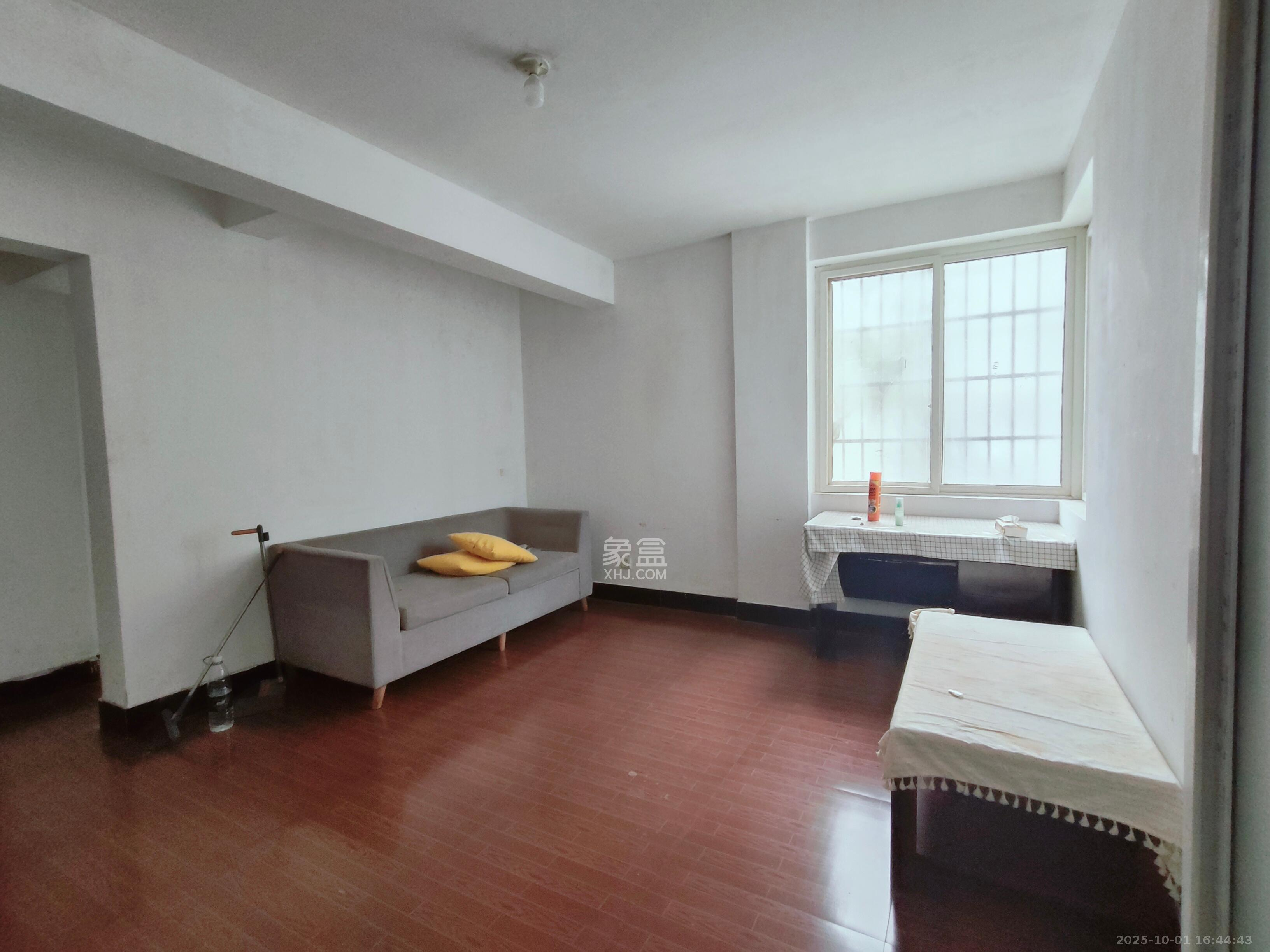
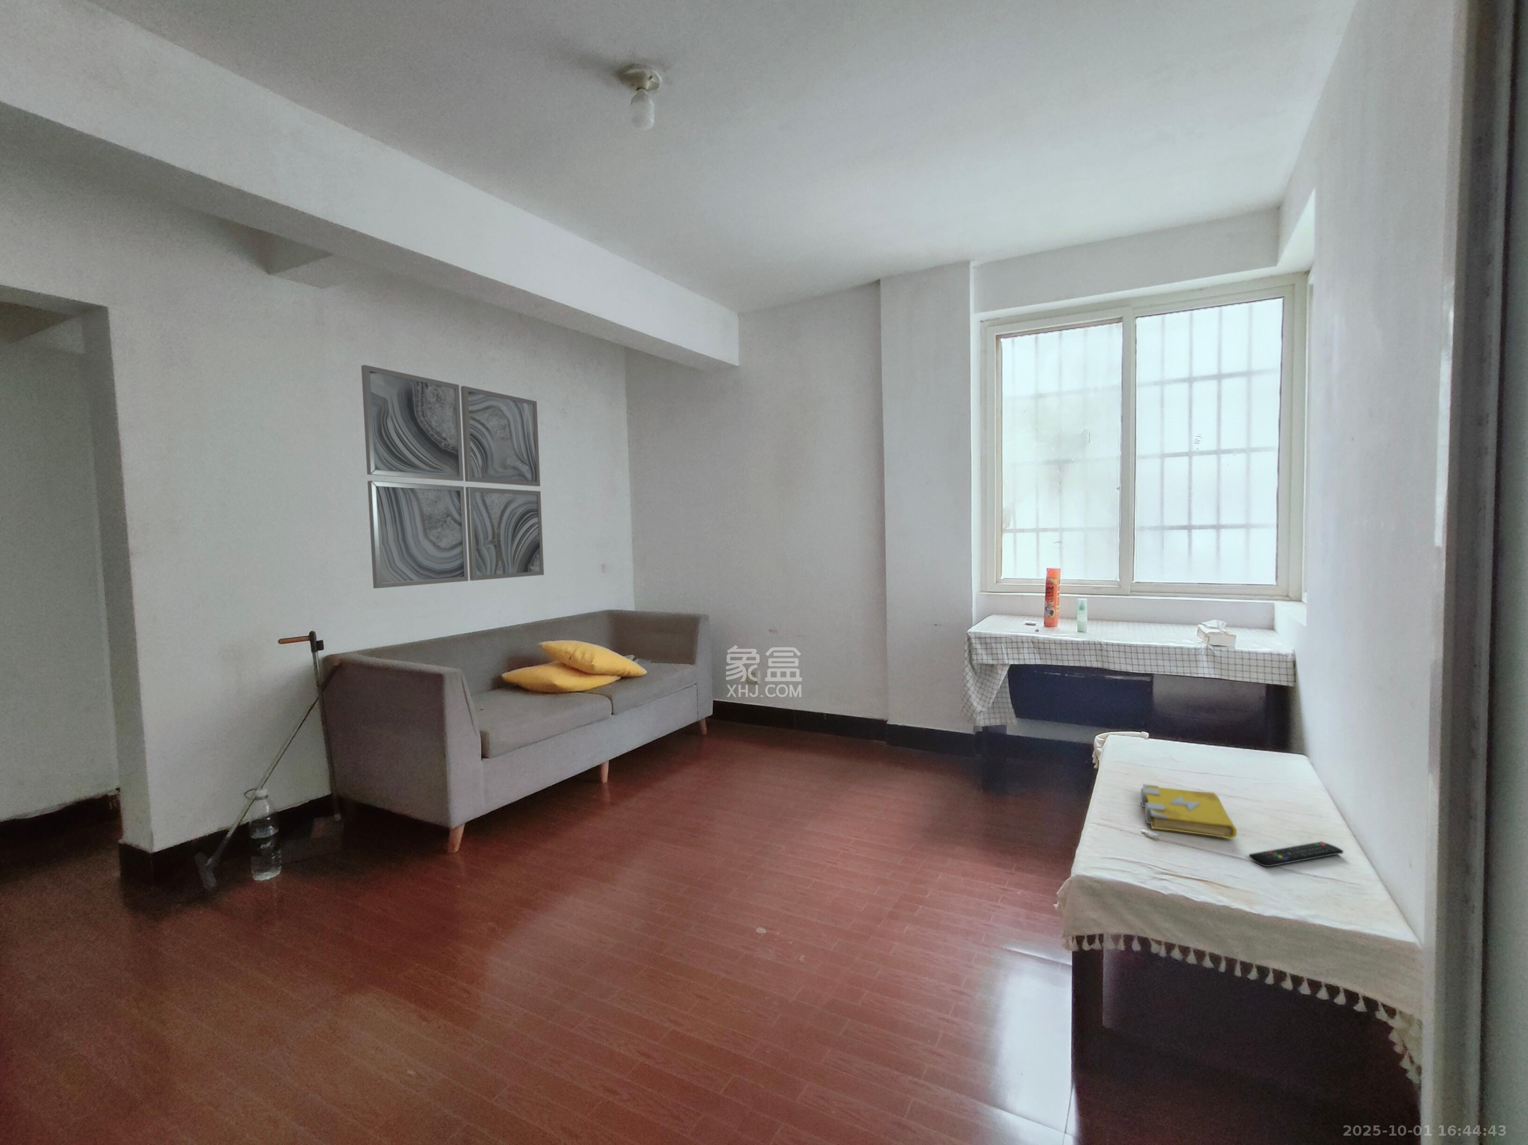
+ remote control (1297, 854)
+ wall art (466, 481)
+ spell book (1184, 808)
